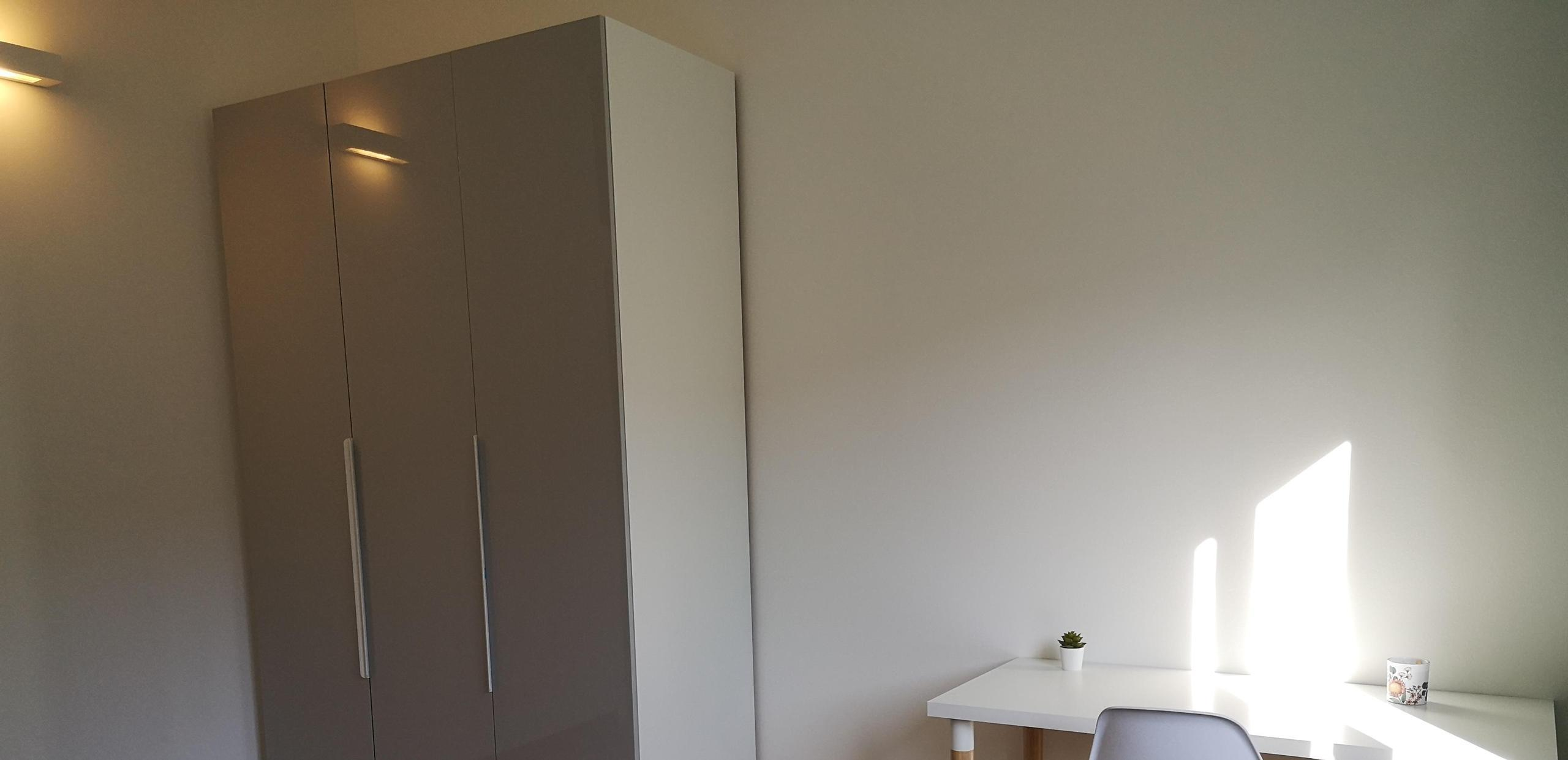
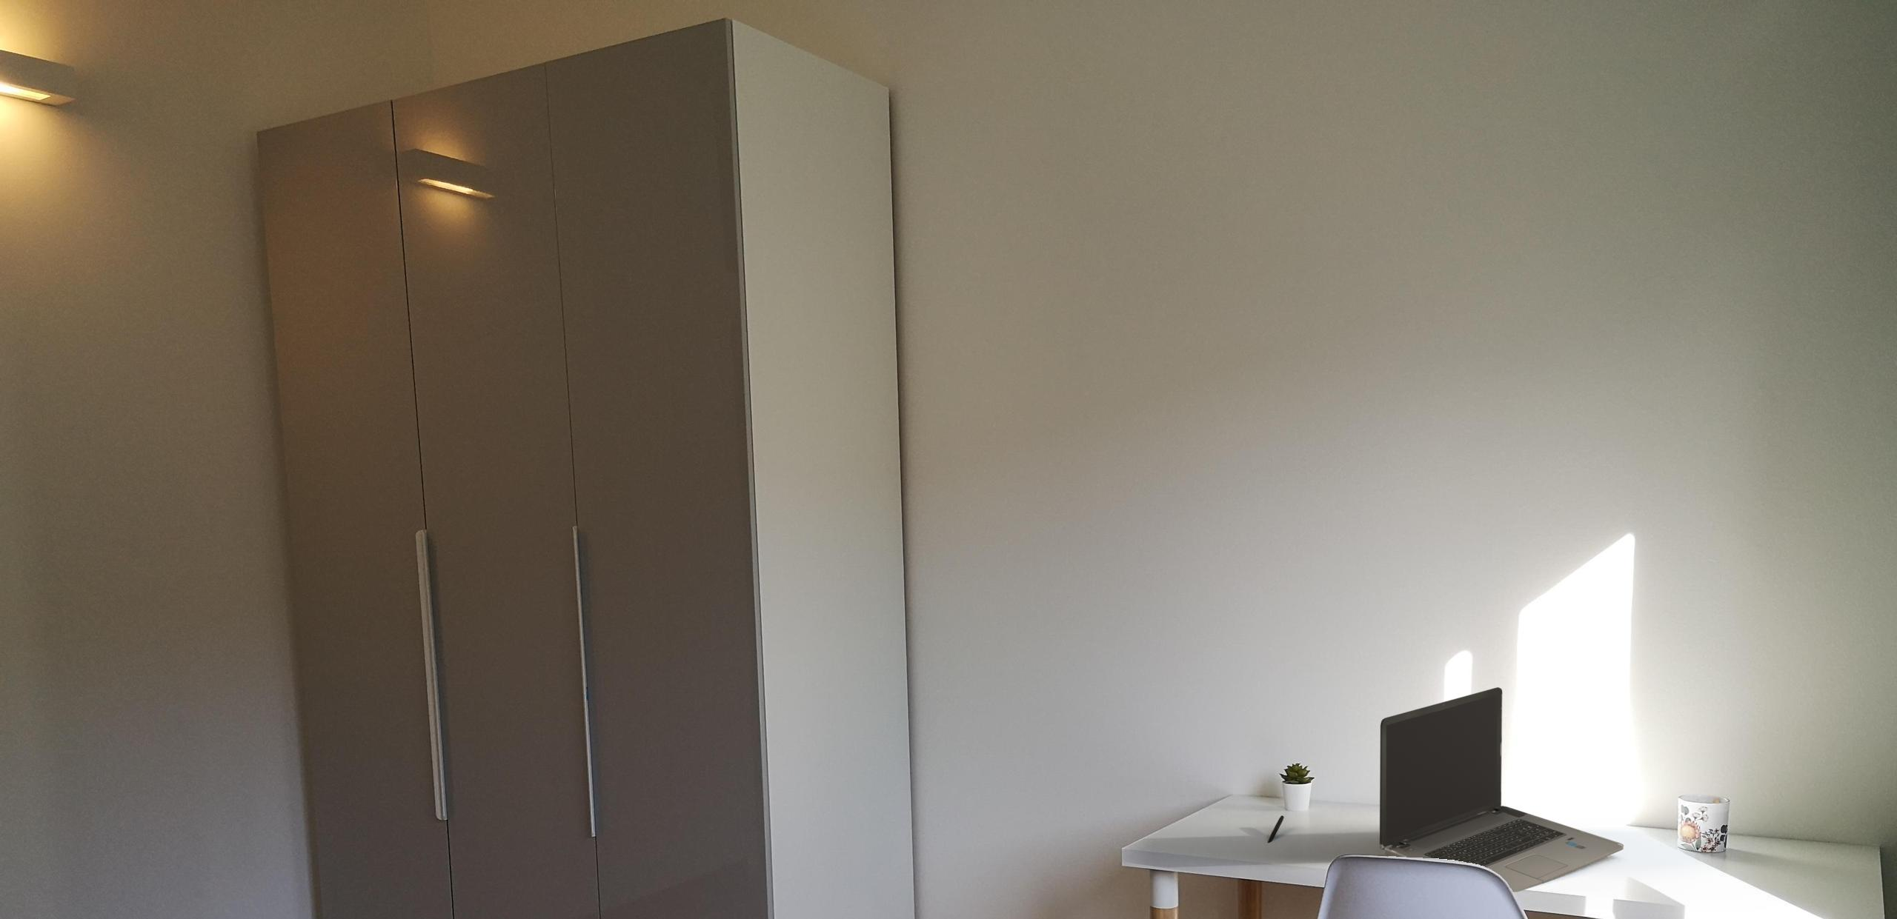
+ laptop computer (1500, 787)
+ pen (1274, 831)
